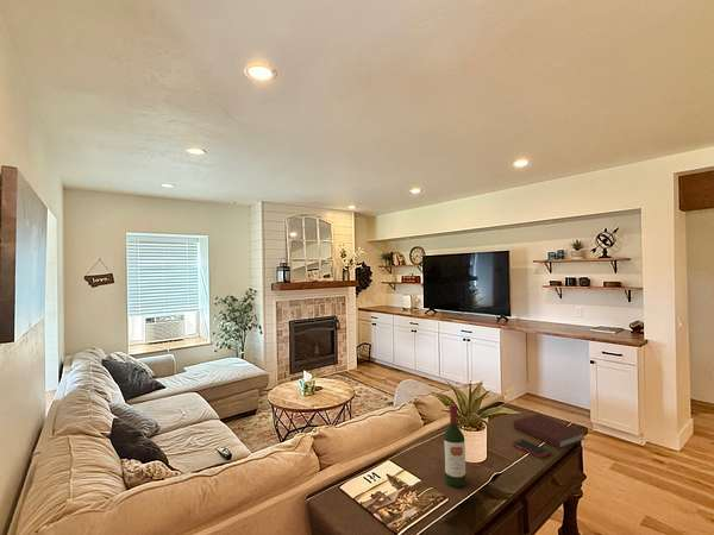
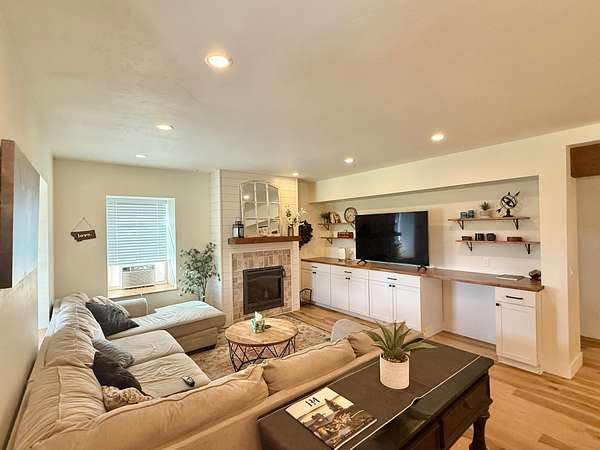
- wine bottle (453, 442)
- cell phone (531, 447)
- notebook (547, 429)
